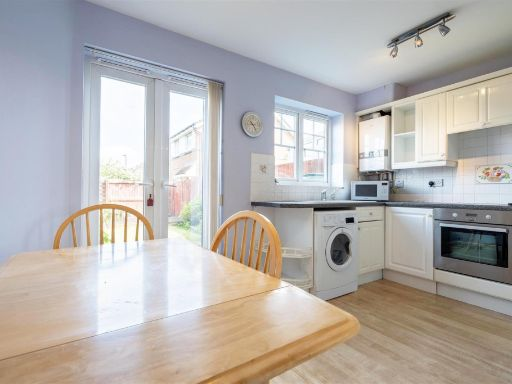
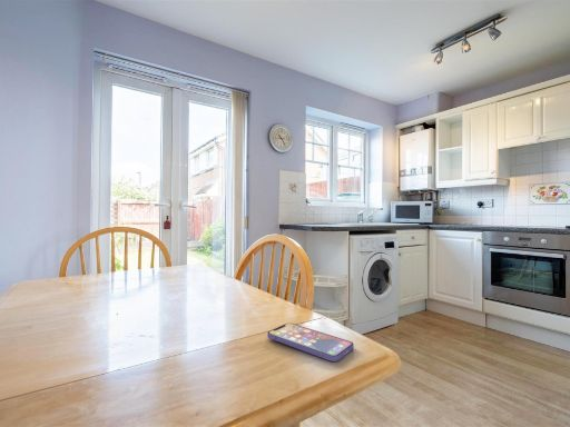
+ smartphone (308, 339)
